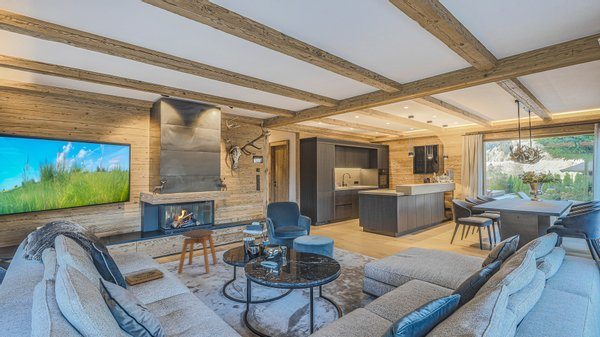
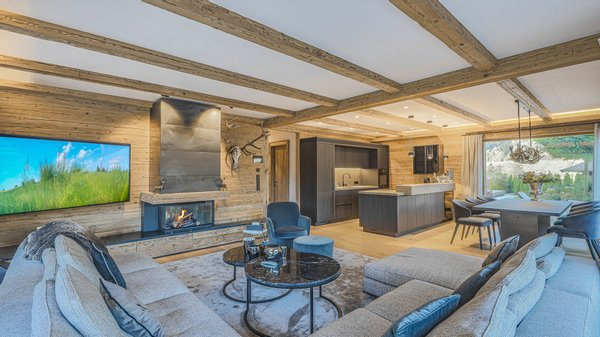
- hardback book (144, 276)
- stool (203, 249)
